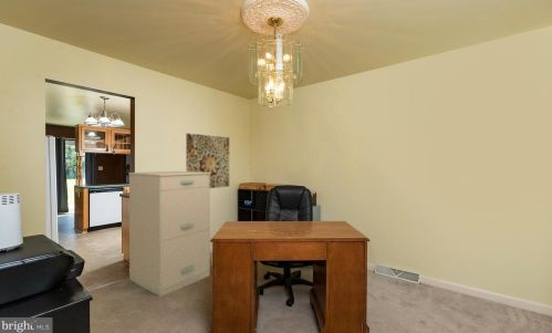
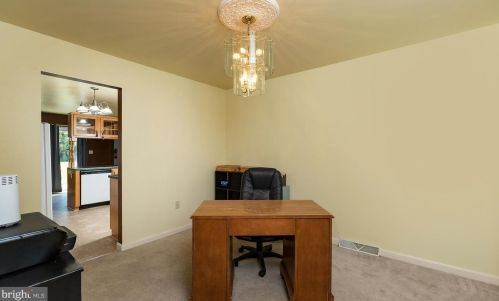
- filing cabinet (170, 225)
- wall art (209, 162)
